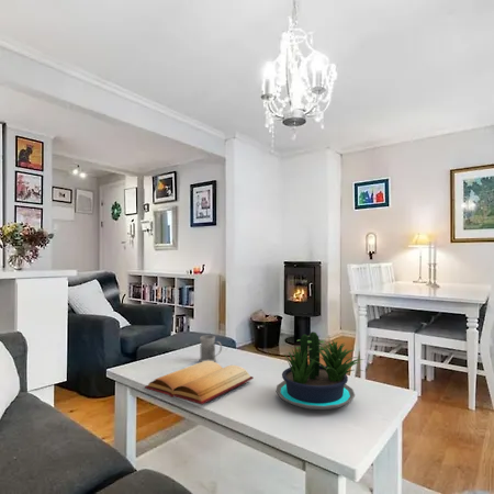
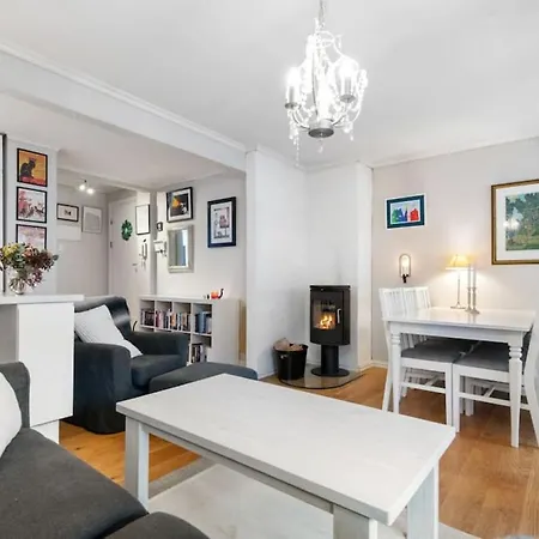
- potted plant (321, 366)
- mug (211, 349)
- bible (200, 378)
